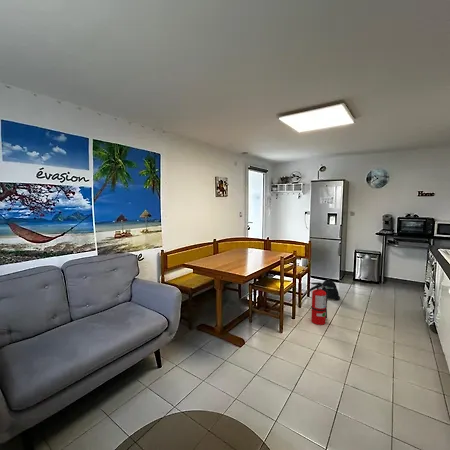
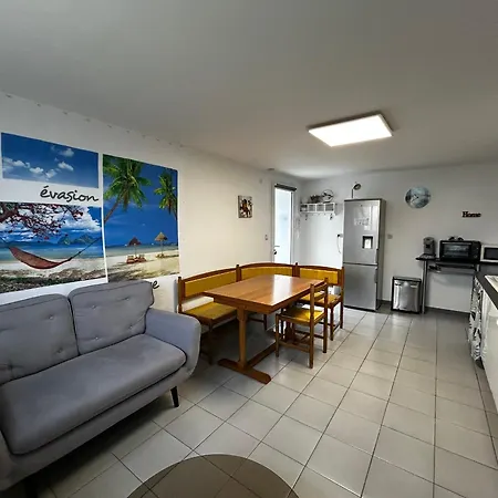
- backpack (329, 287)
- fire extinguisher (320, 302)
